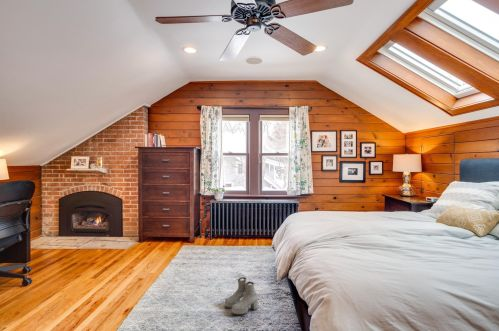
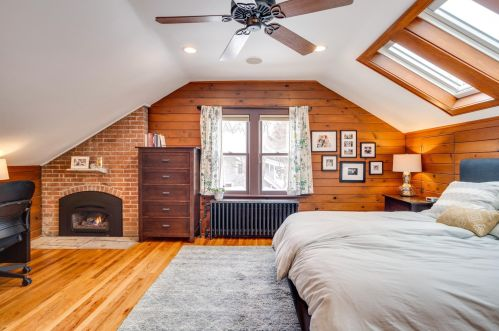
- boots (241, 294)
